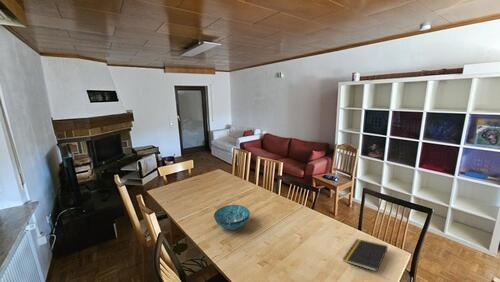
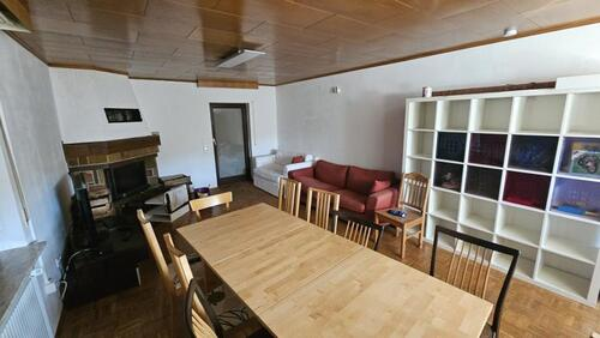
- decorative bowl (232, 219)
- notepad (365, 253)
